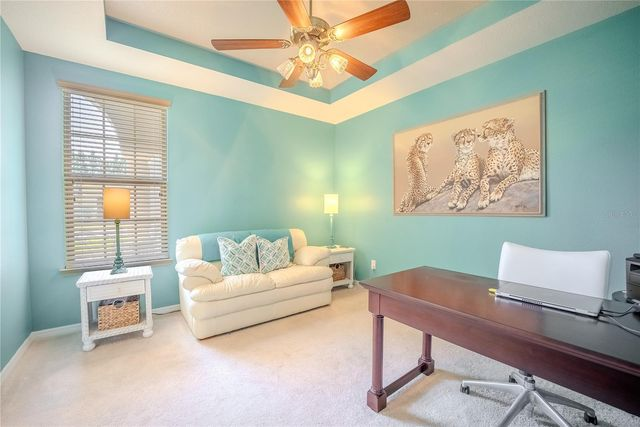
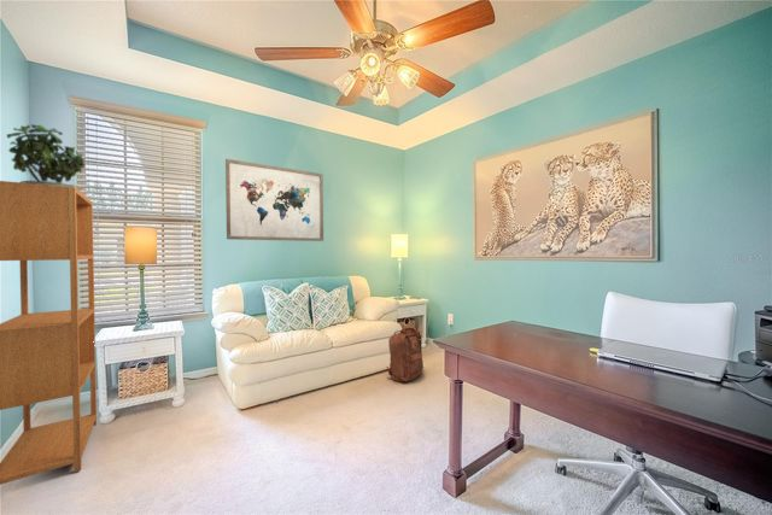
+ wall art (279, 204)
+ potted plant (49, 158)
+ backpack (404, 352)
+ bookcase (47, 323)
